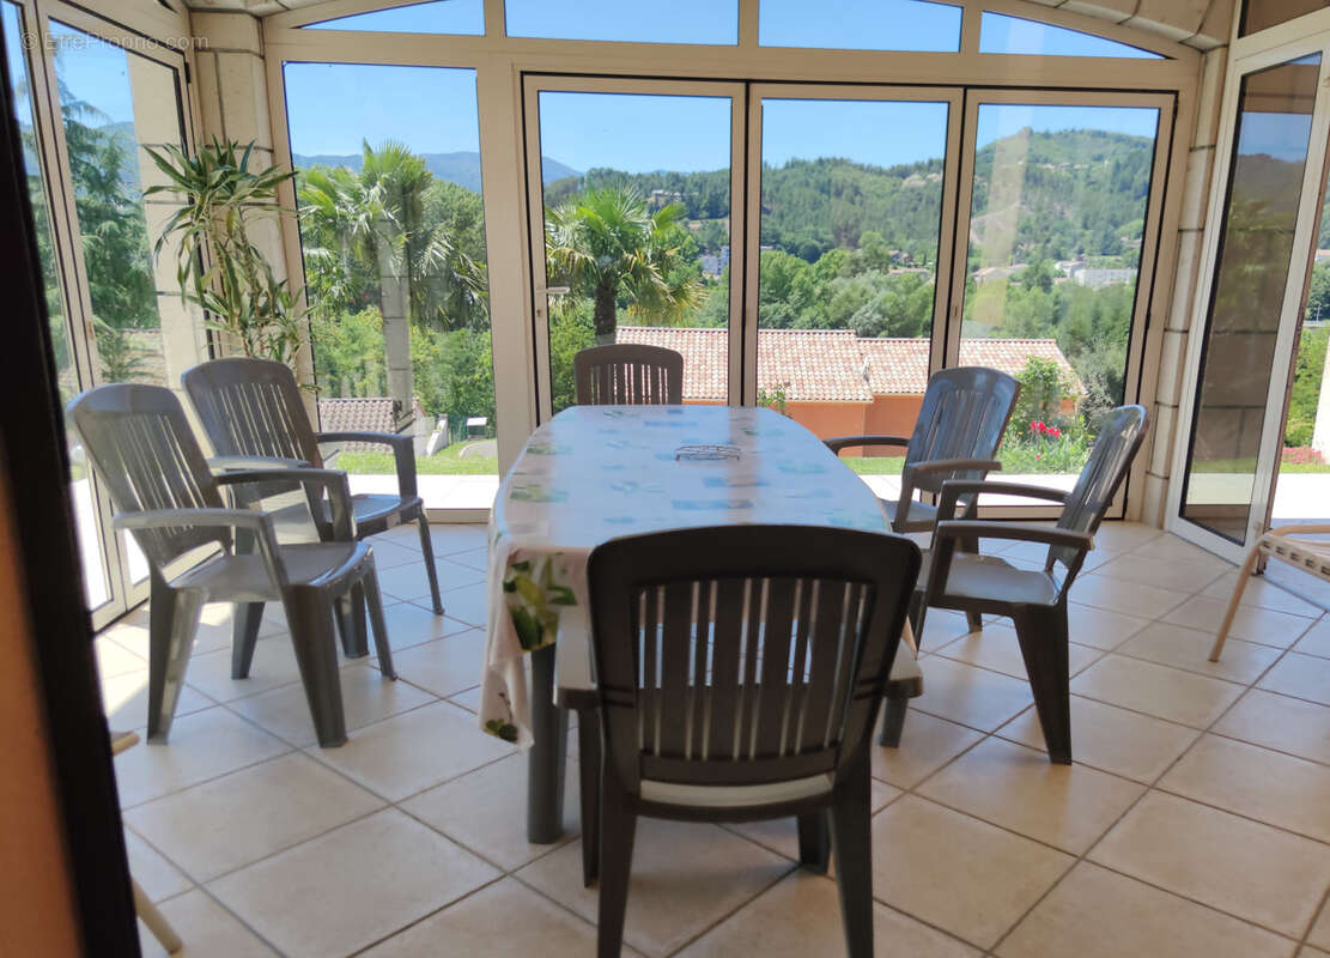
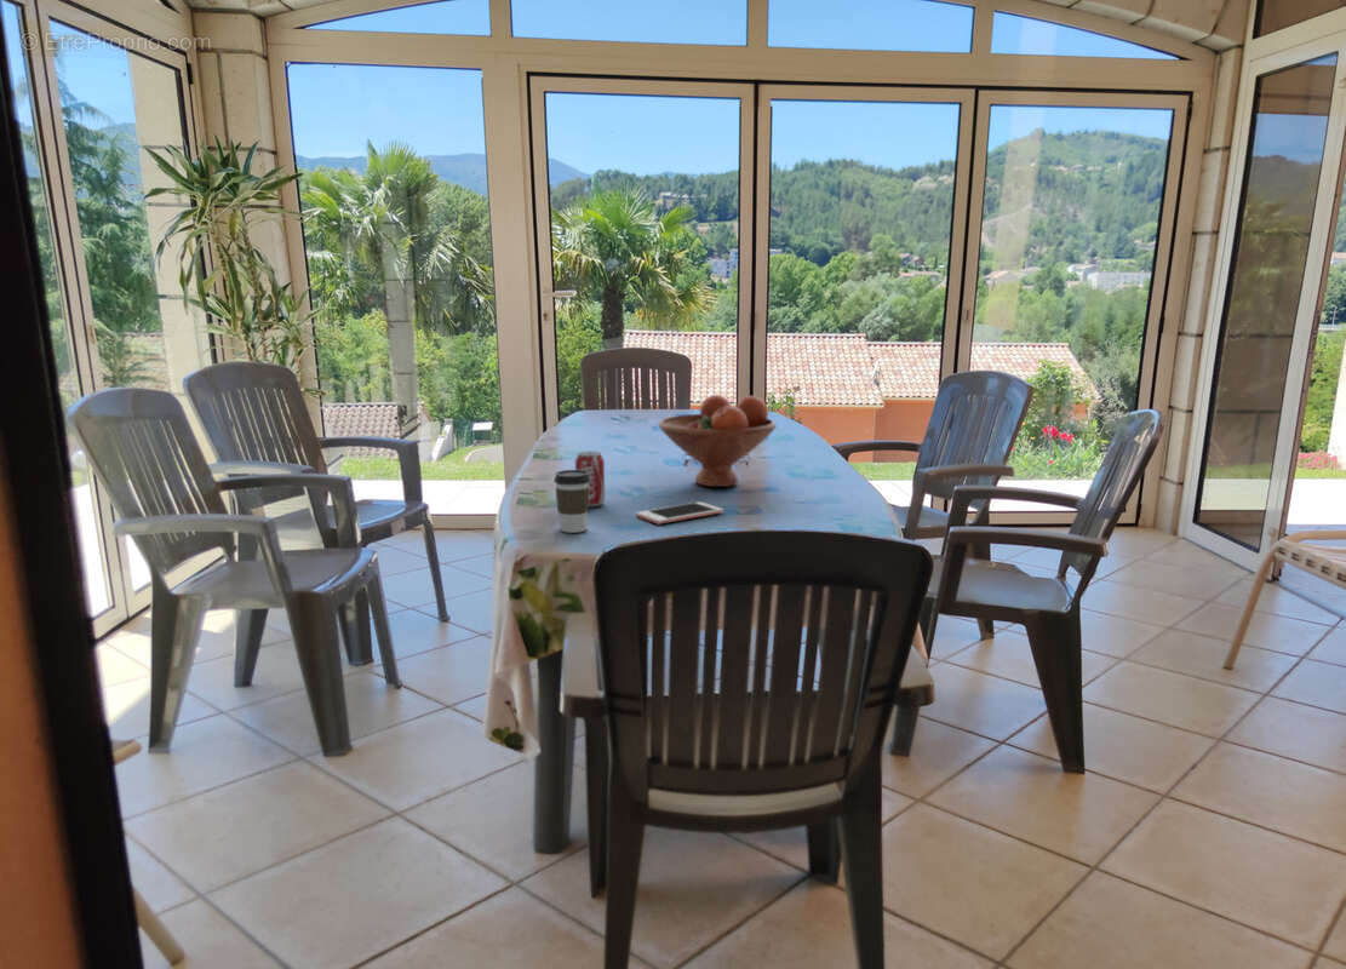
+ coffee cup (572, 500)
+ fruit bowl (716, 441)
+ beverage can (590, 478)
+ cell phone (680, 512)
